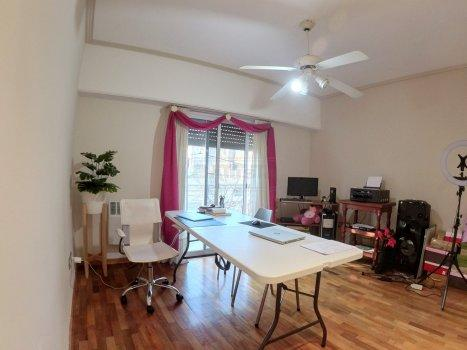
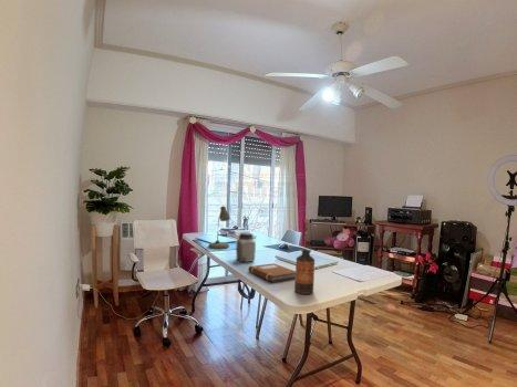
+ bottle (304, 270)
+ desk lamp (218, 223)
+ notebook (271, 271)
+ jar (245, 247)
